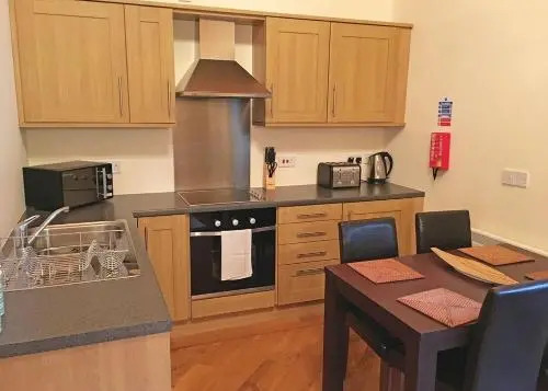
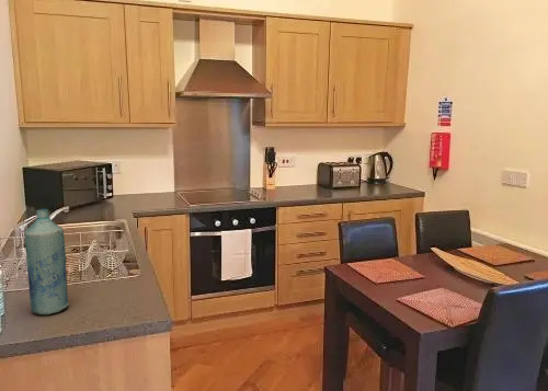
+ bottle (46, 260)
